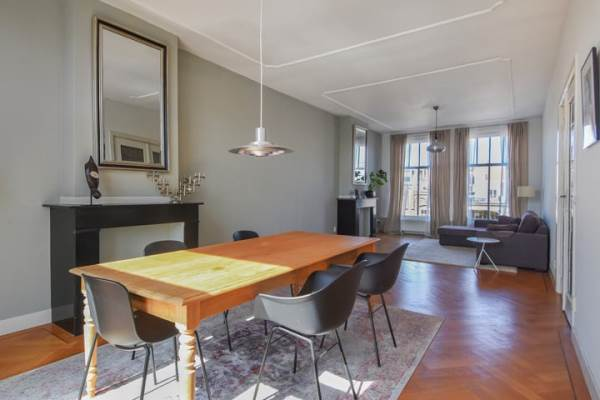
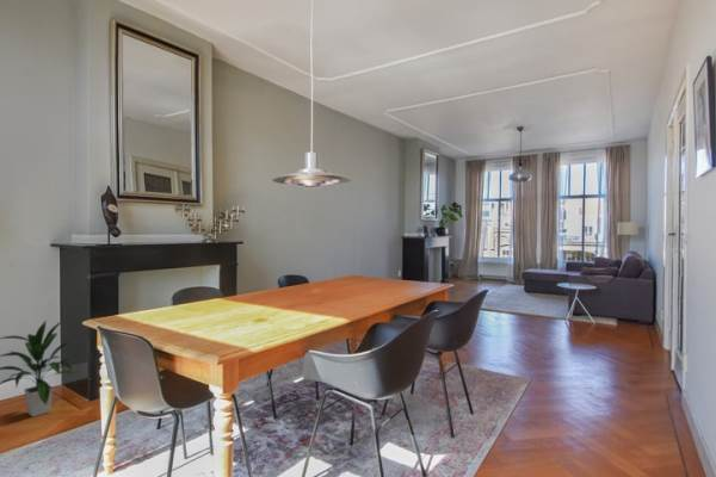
+ indoor plant (37, 367)
